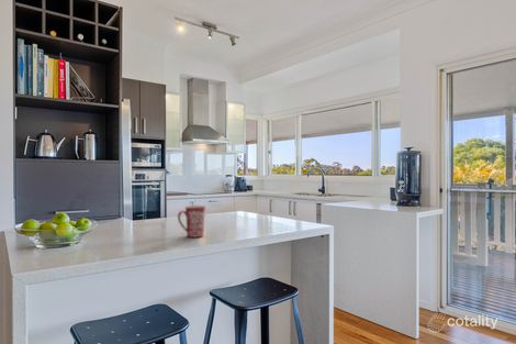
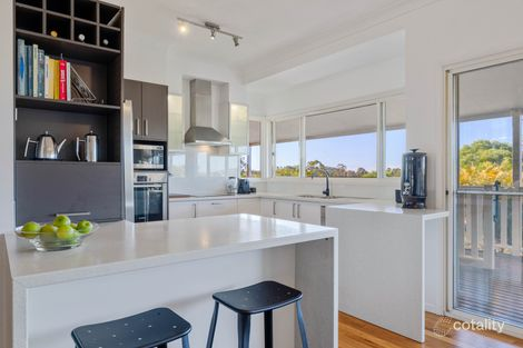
- mug (191, 221)
